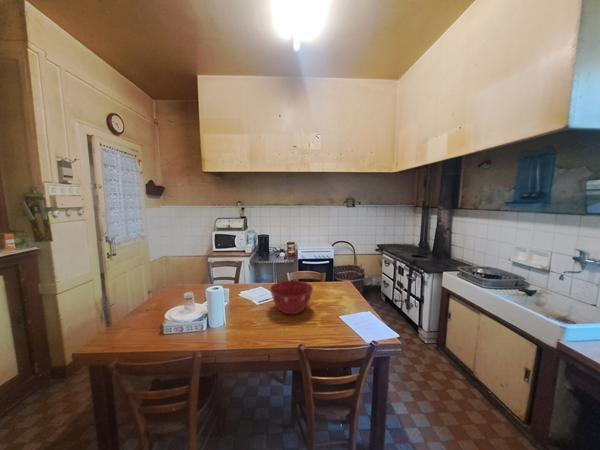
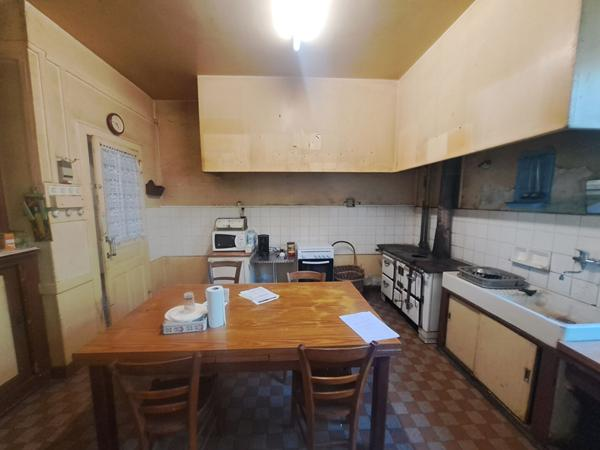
- mixing bowl (291, 298)
